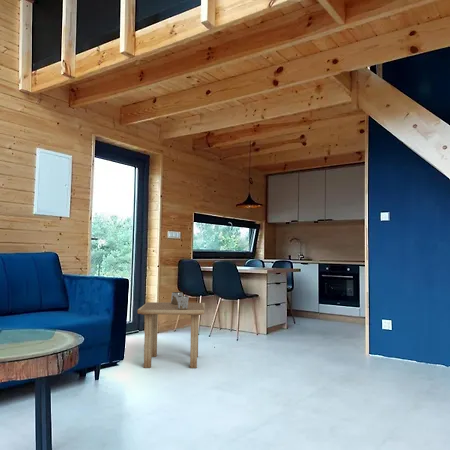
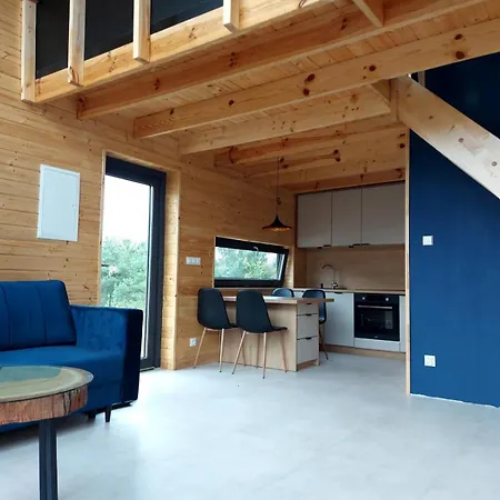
- side table (173, 314)
